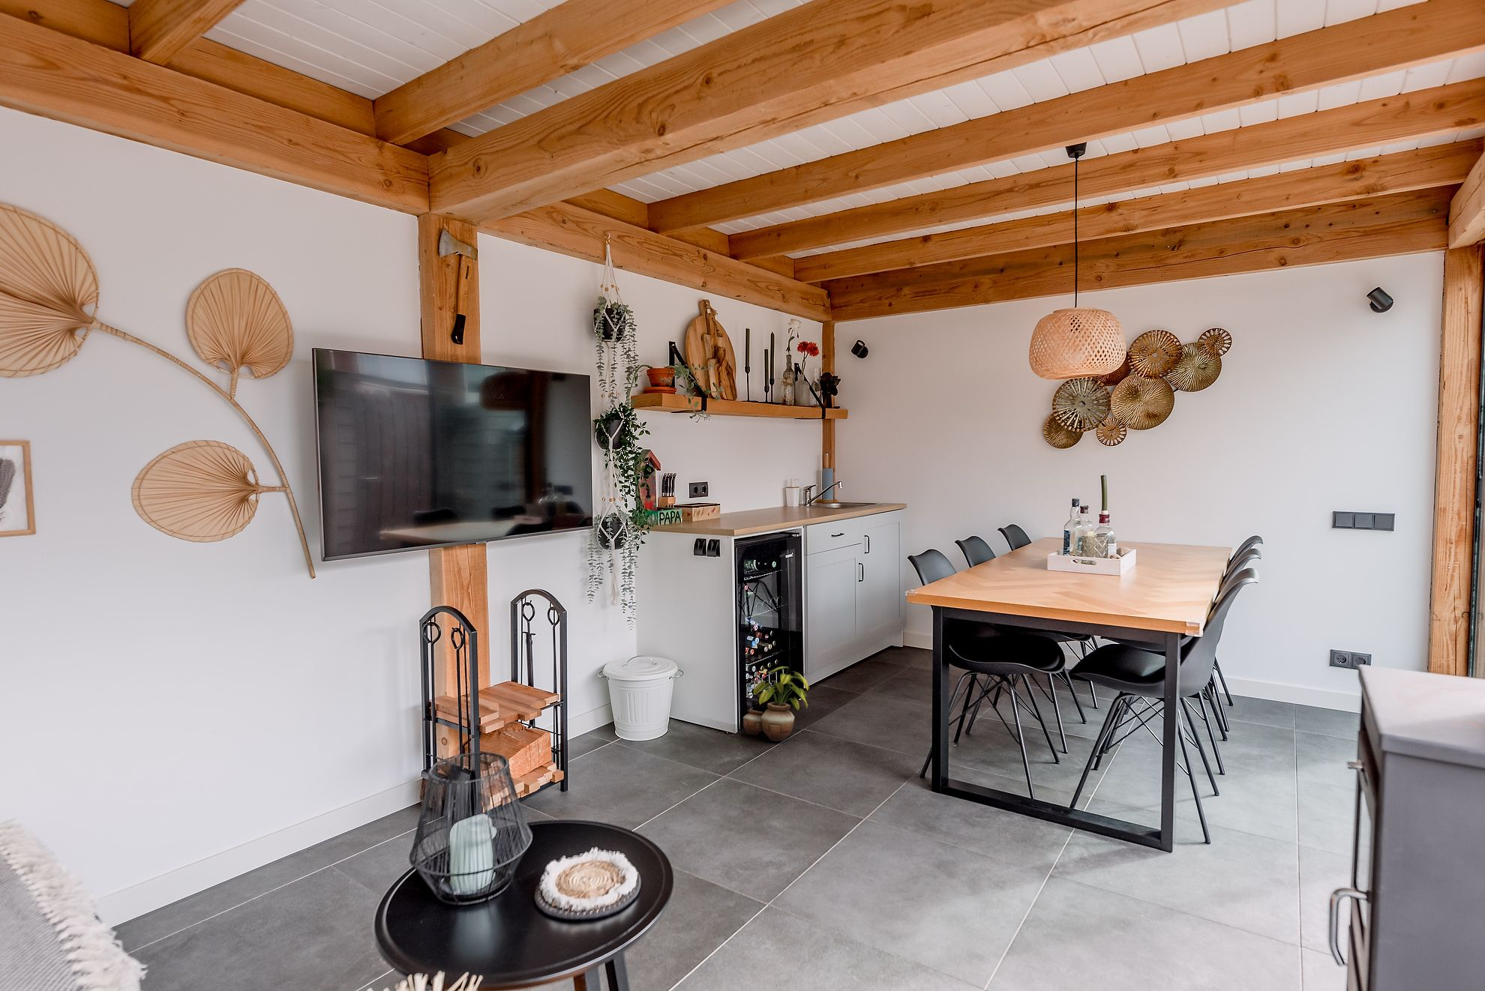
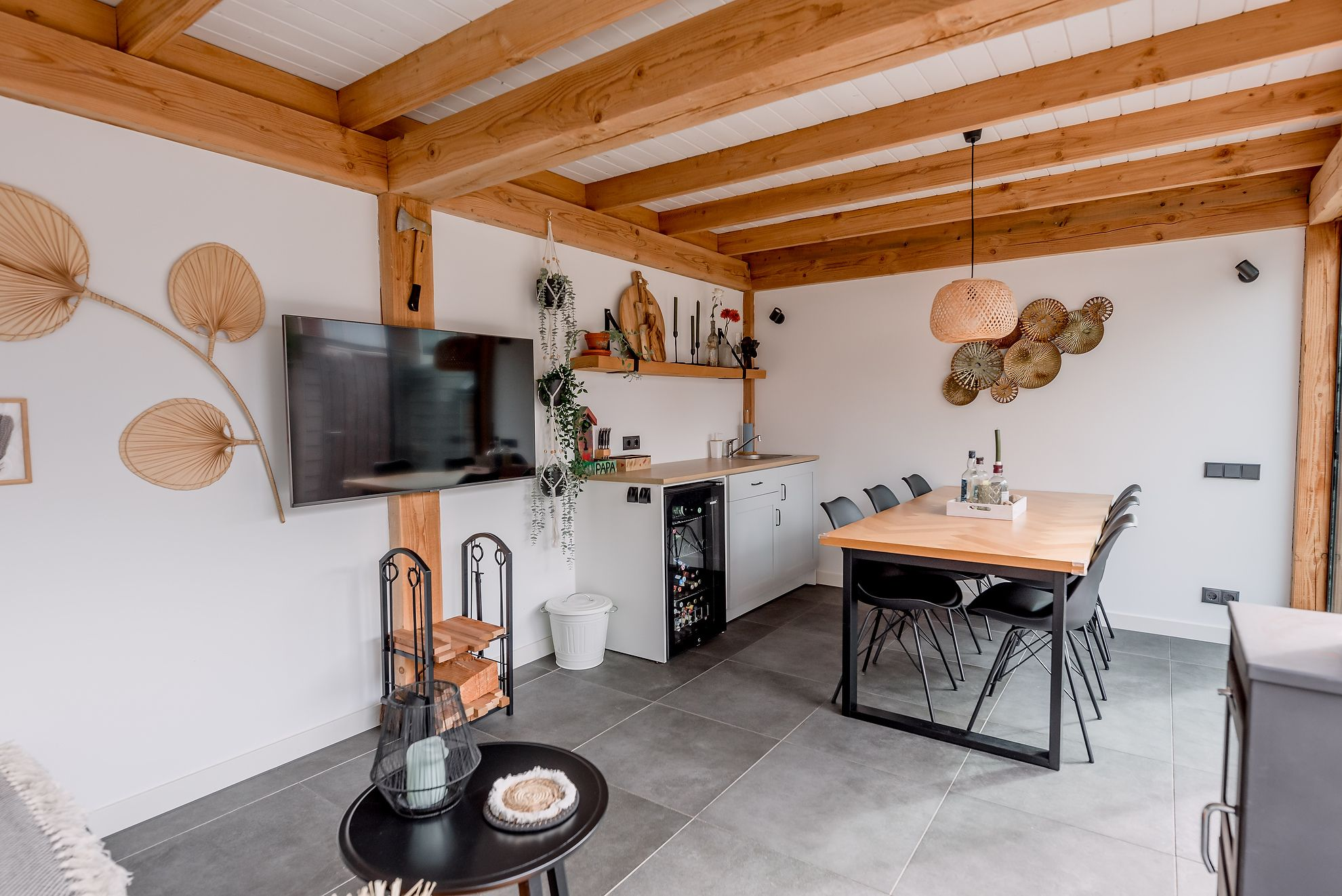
- potted plant (779, 701)
